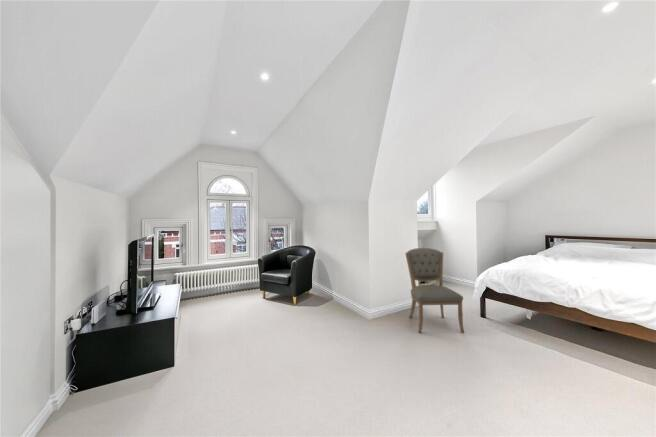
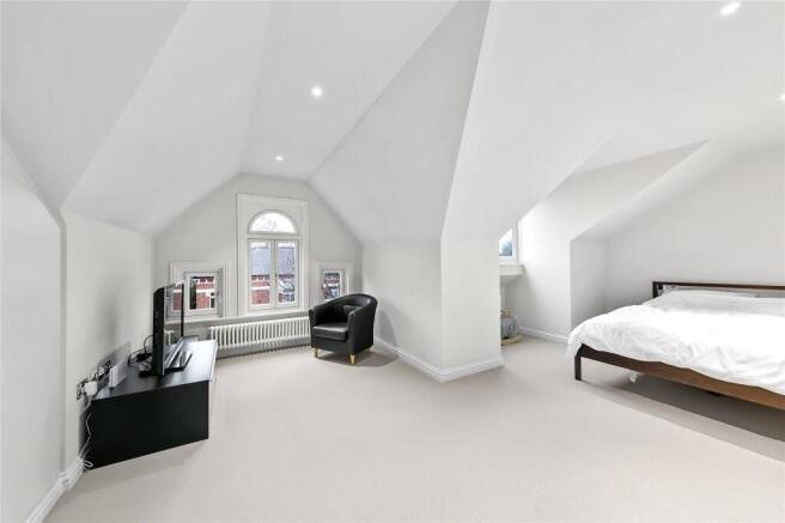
- chair (430, 286)
